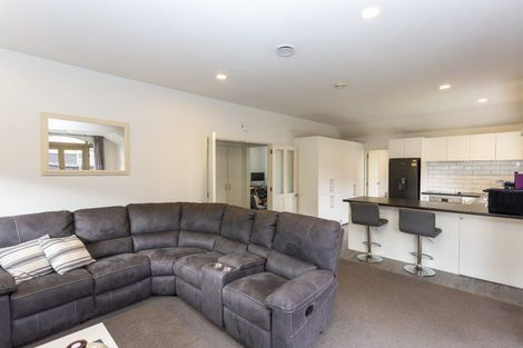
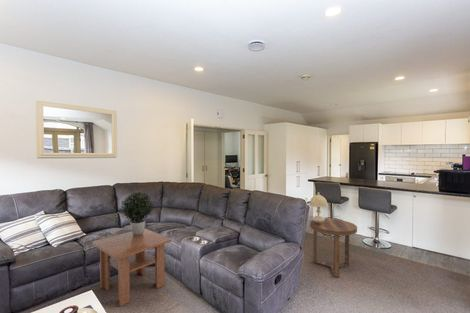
+ table lamp (326, 206)
+ potted plant (137, 213)
+ coffee table (132, 263)
+ side table (334, 245)
